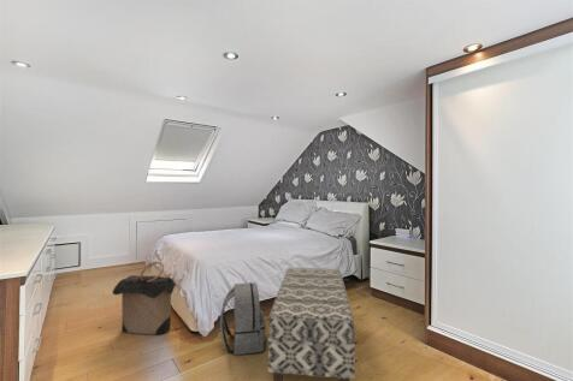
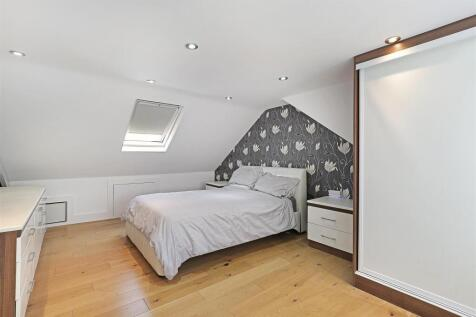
- laundry hamper (144, 296)
- bench (312, 319)
- backpack (242, 314)
